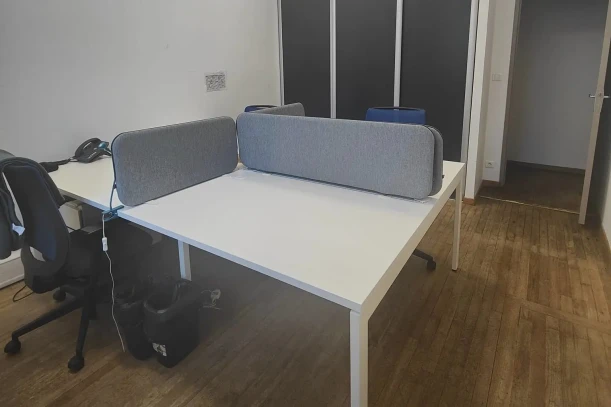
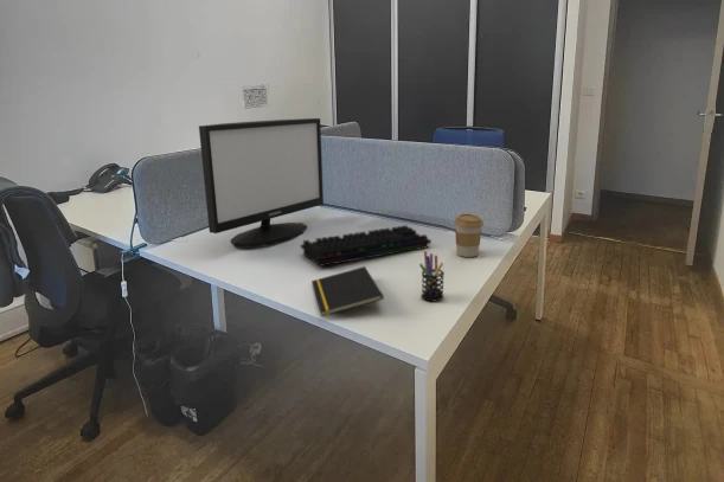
+ notepad (345, 289)
+ pen holder (429, 276)
+ keyboard (366, 243)
+ coffee cup (468, 234)
+ monitor (267, 180)
